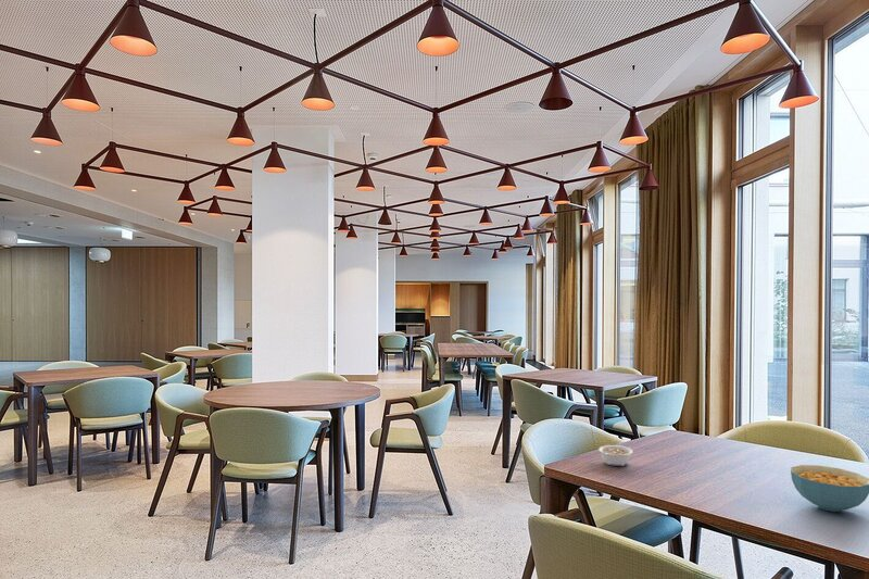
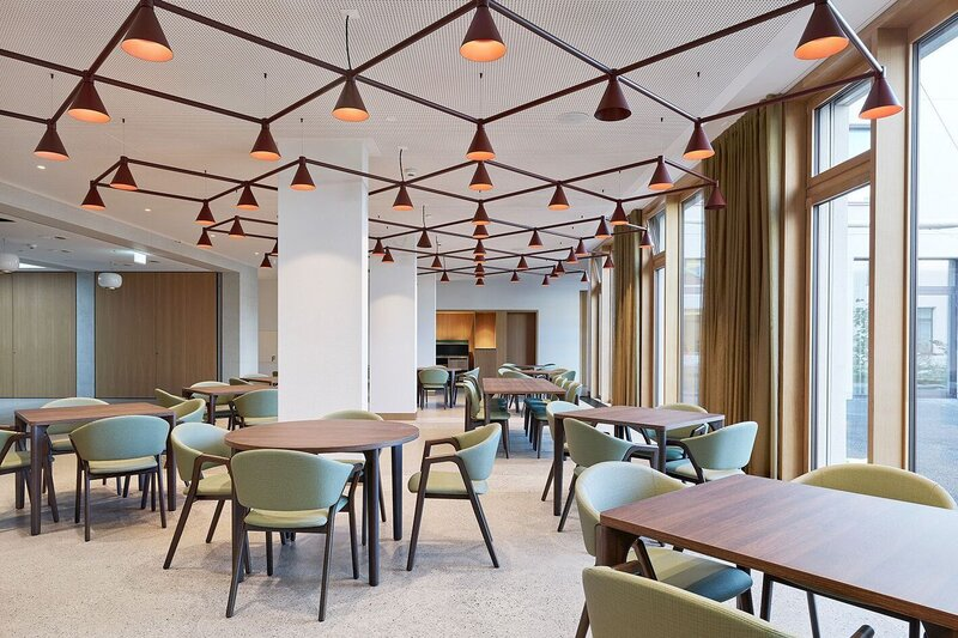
- cereal bowl (829, 491)
- legume (615, 455)
